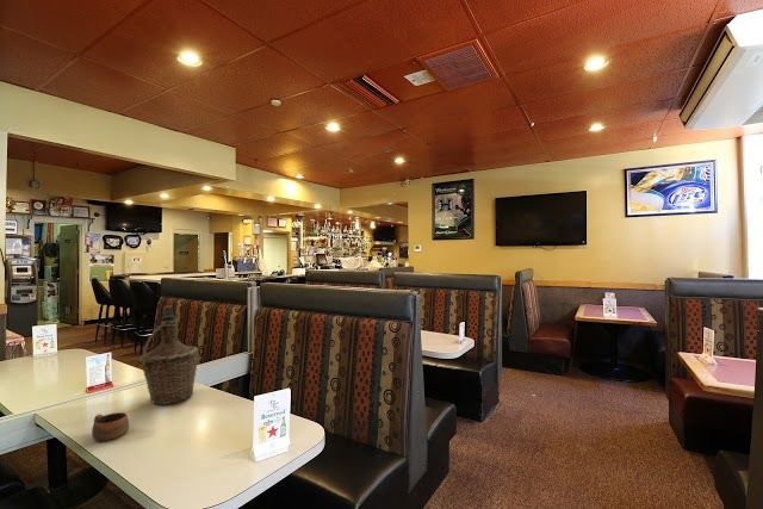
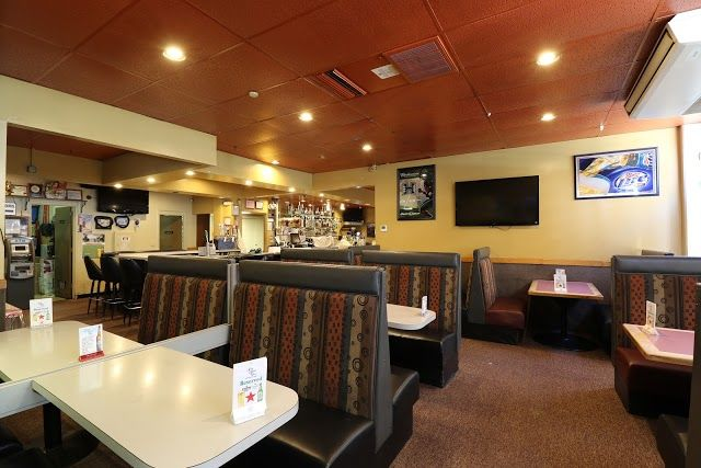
- bottle (169, 352)
- cup (108, 424)
